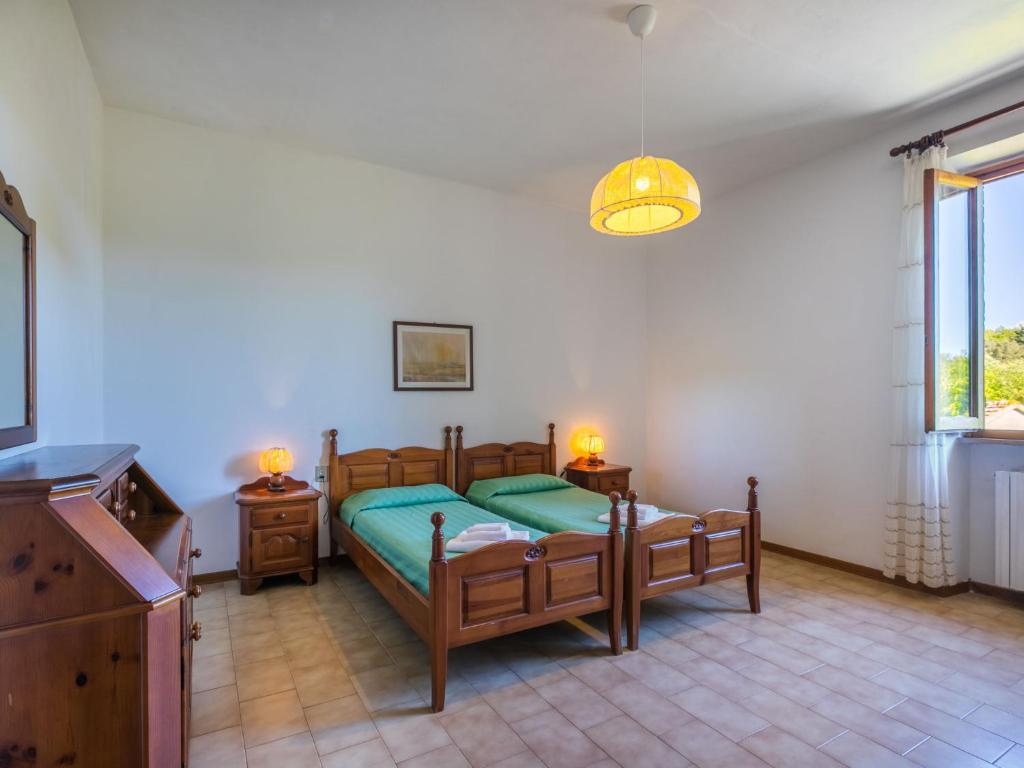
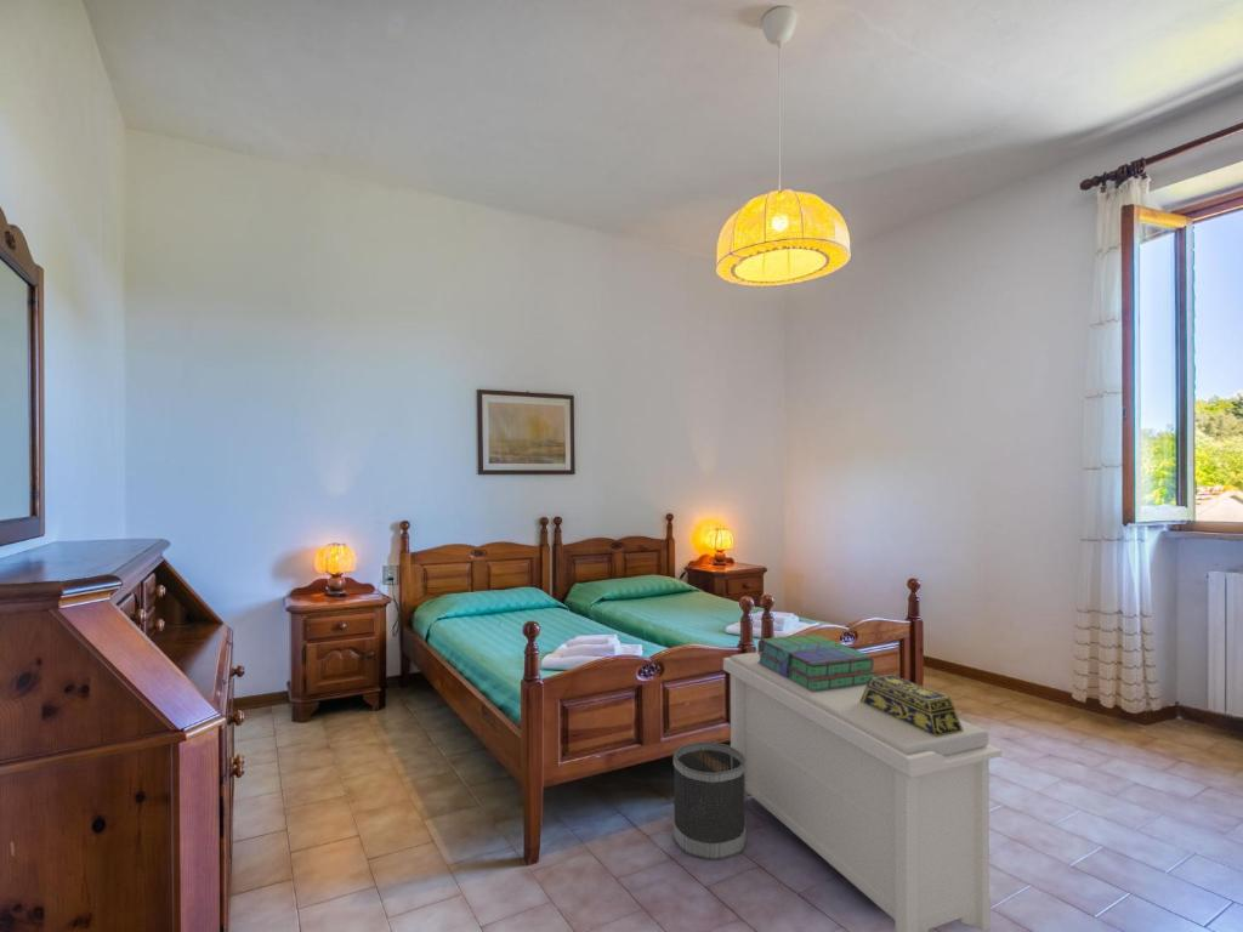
+ bench (838, 769)
+ stack of books (815, 659)
+ wastebasket (709, 797)
+ decorative box (908, 700)
